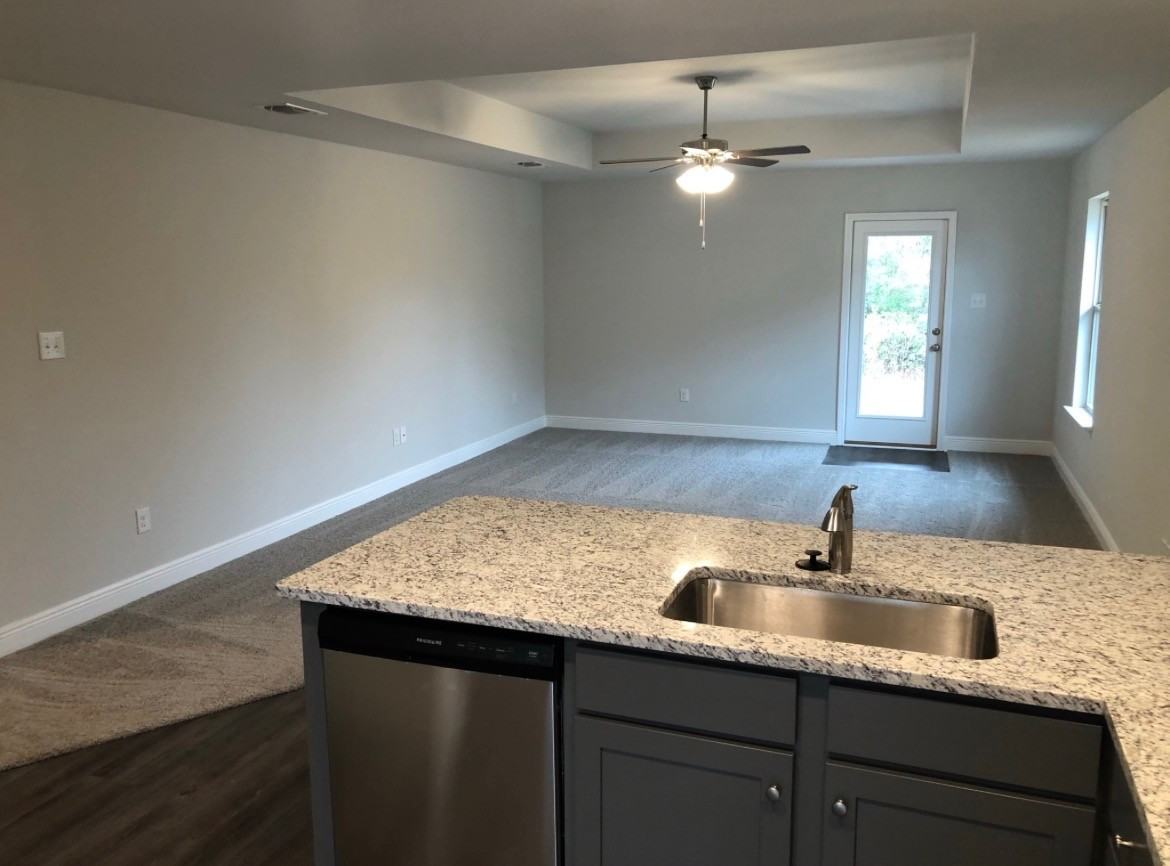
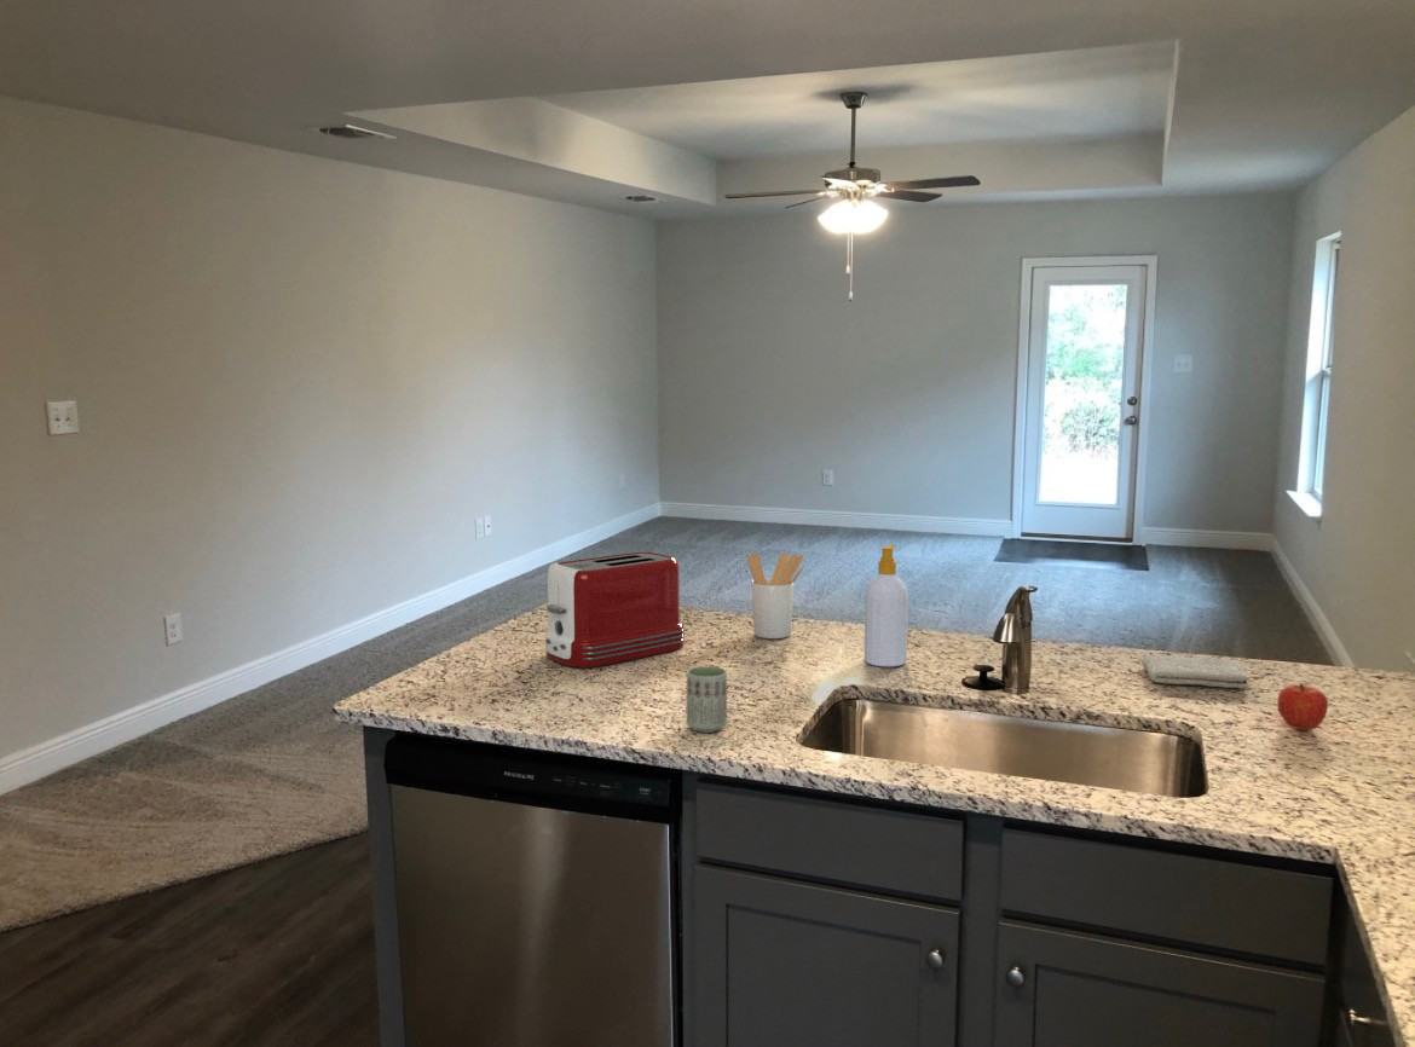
+ fruit (1301, 705)
+ soap bottle (886, 605)
+ cup (706, 699)
+ toaster (614, 605)
+ utensil holder (778, 592)
+ washcloth (1194, 670)
